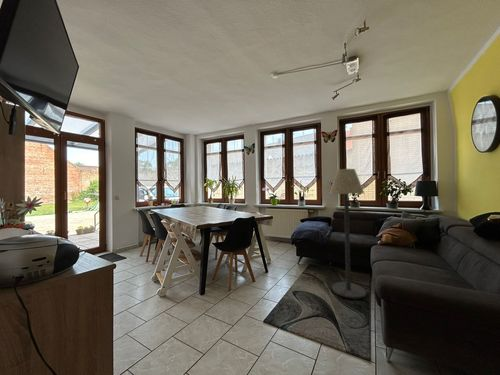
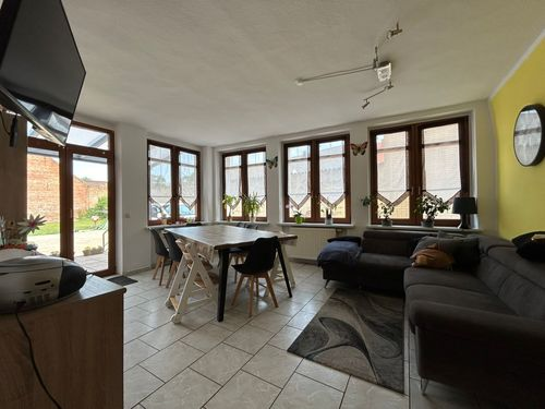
- floor lamp (347, 229)
